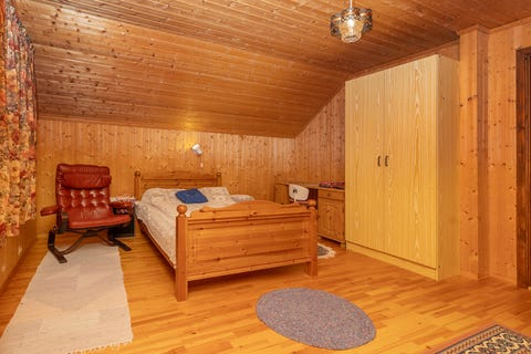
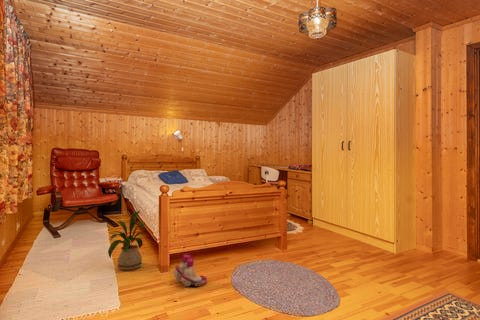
+ boots (190, 269)
+ house plant (124, 241)
